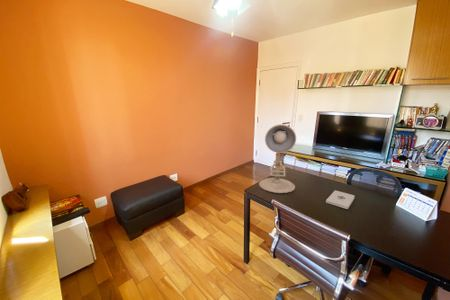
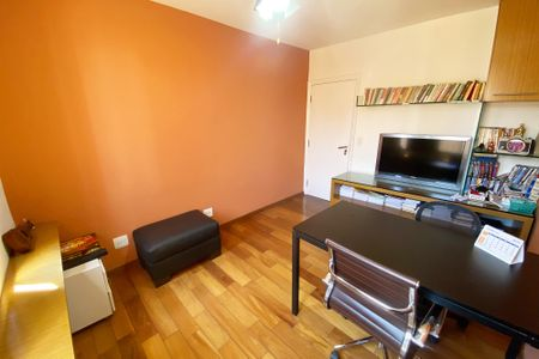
- desk lamp (278, 155)
- notepad (340, 198)
